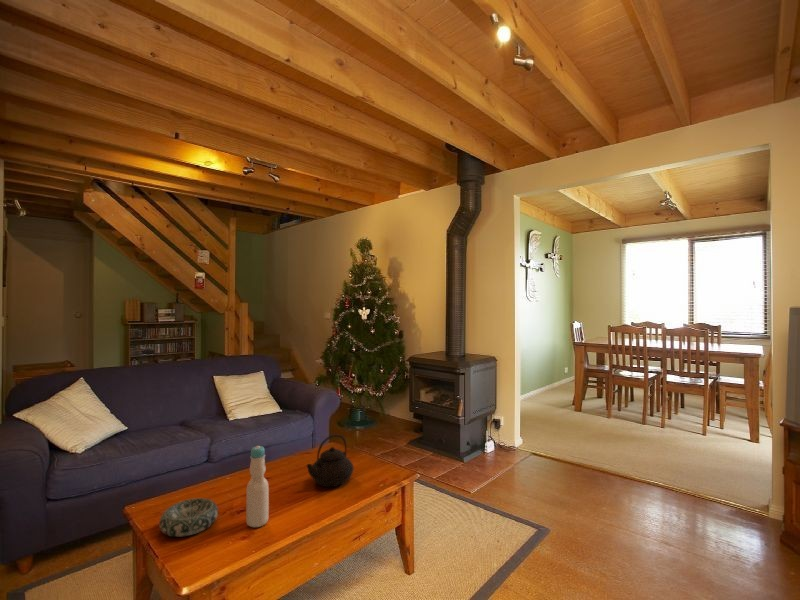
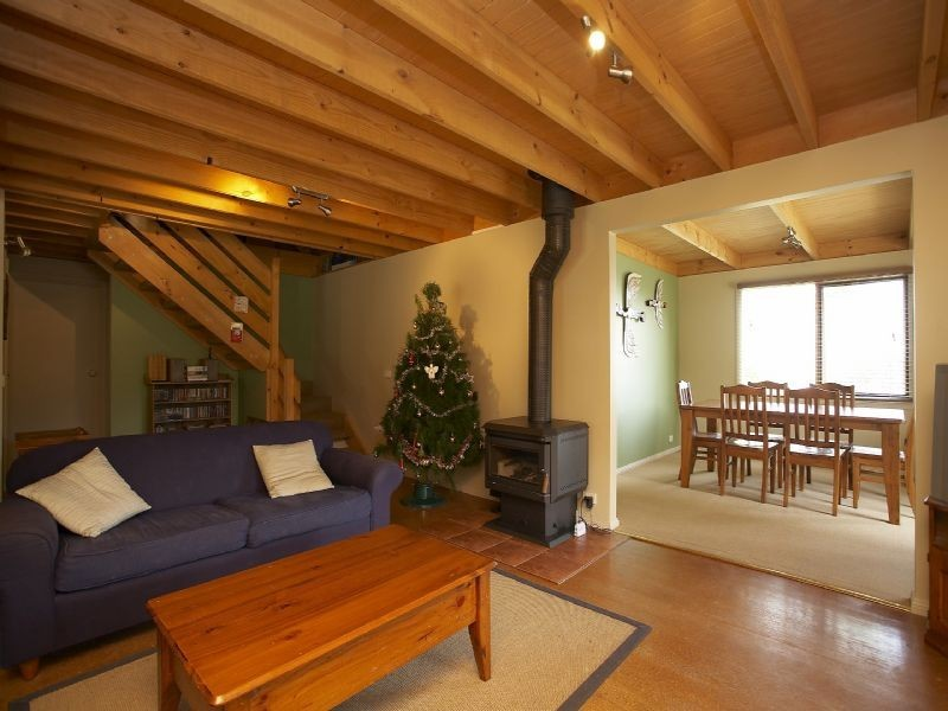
- decorative bowl (189, 516)
- bottle (257, 484)
- teapot (328, 459)
